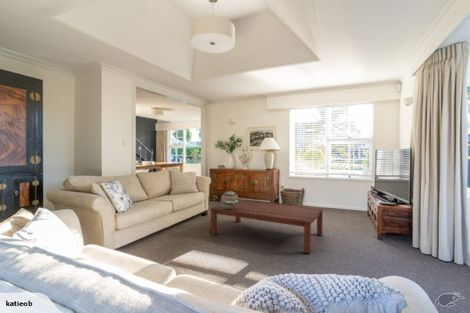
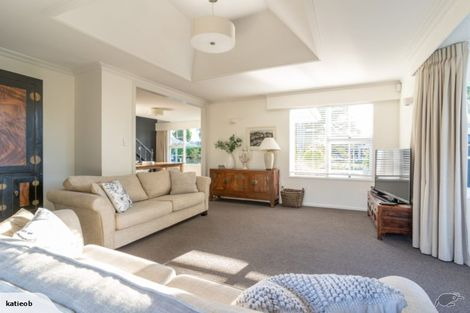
- decorative sphere (229, 199)
- coffee table (266, 220)
